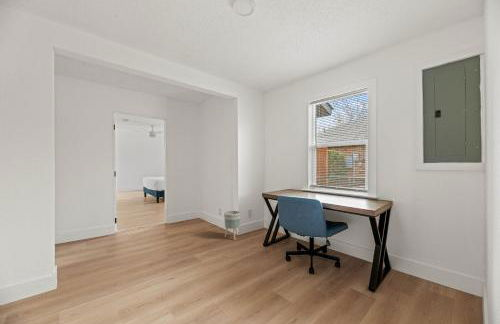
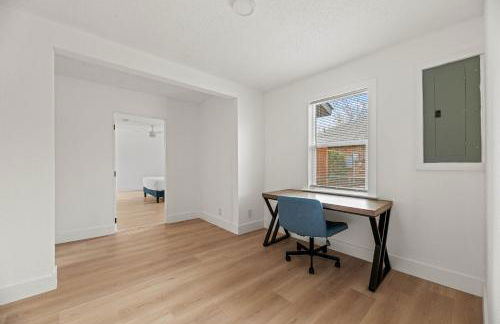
- planter (232, 224)
